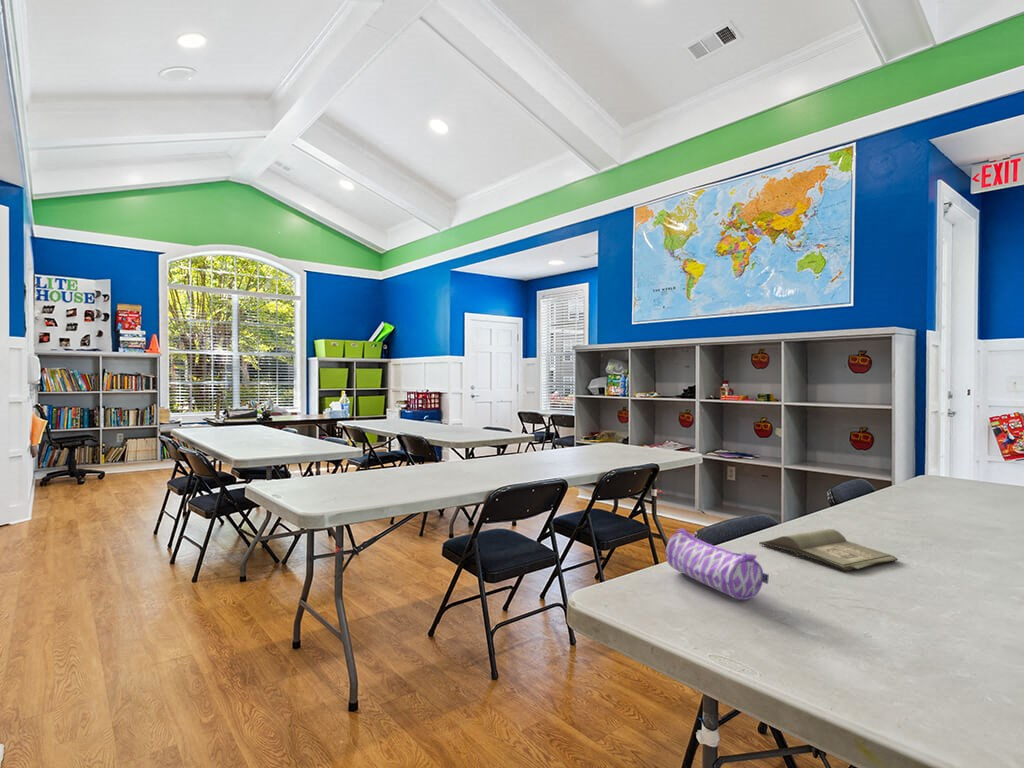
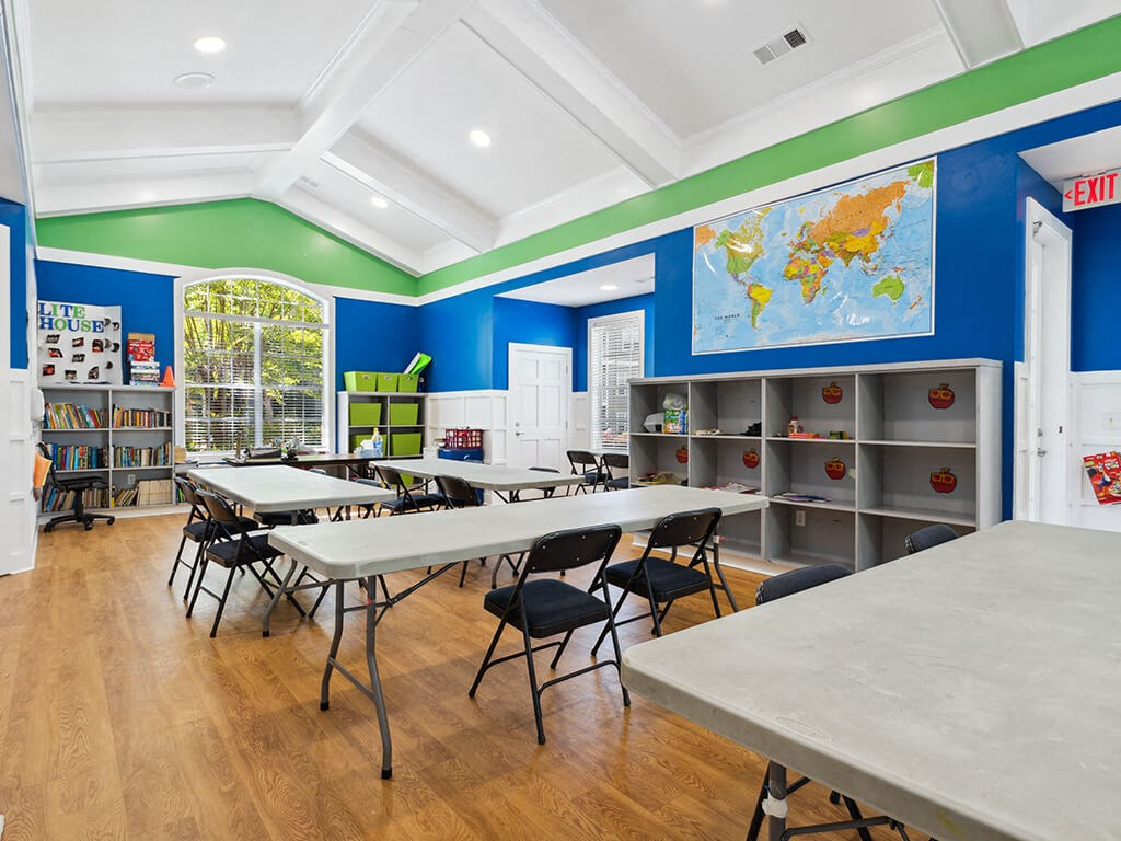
- hardback book (827, 545)
- pencil case (711, 562)
